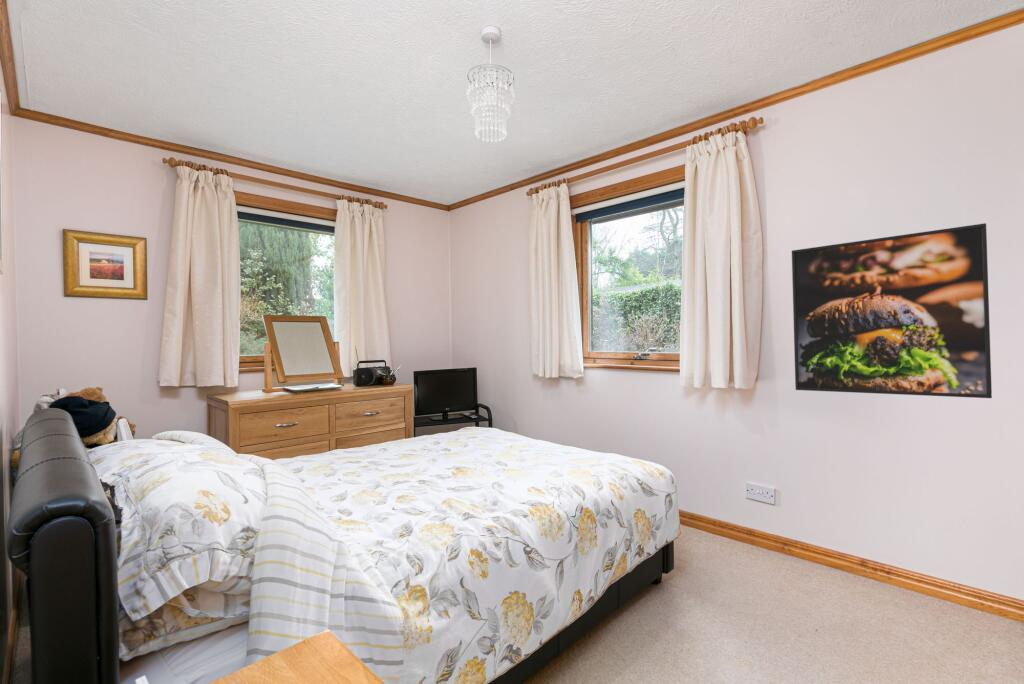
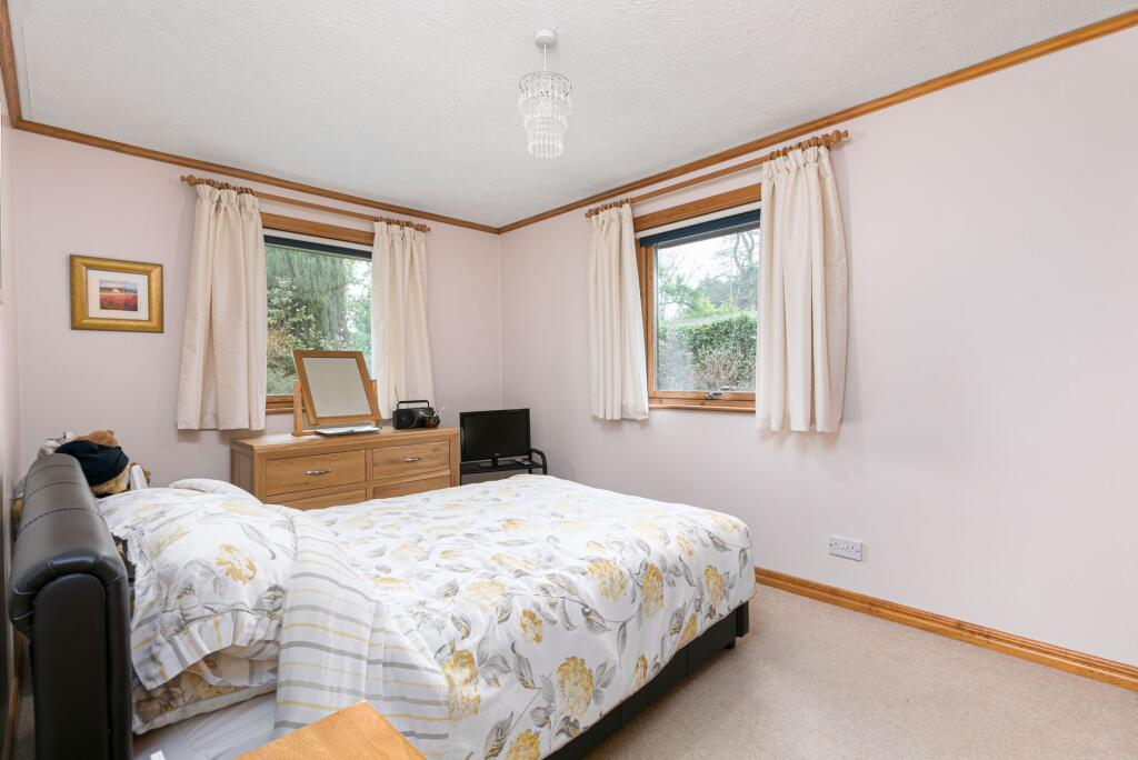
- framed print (880, 316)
